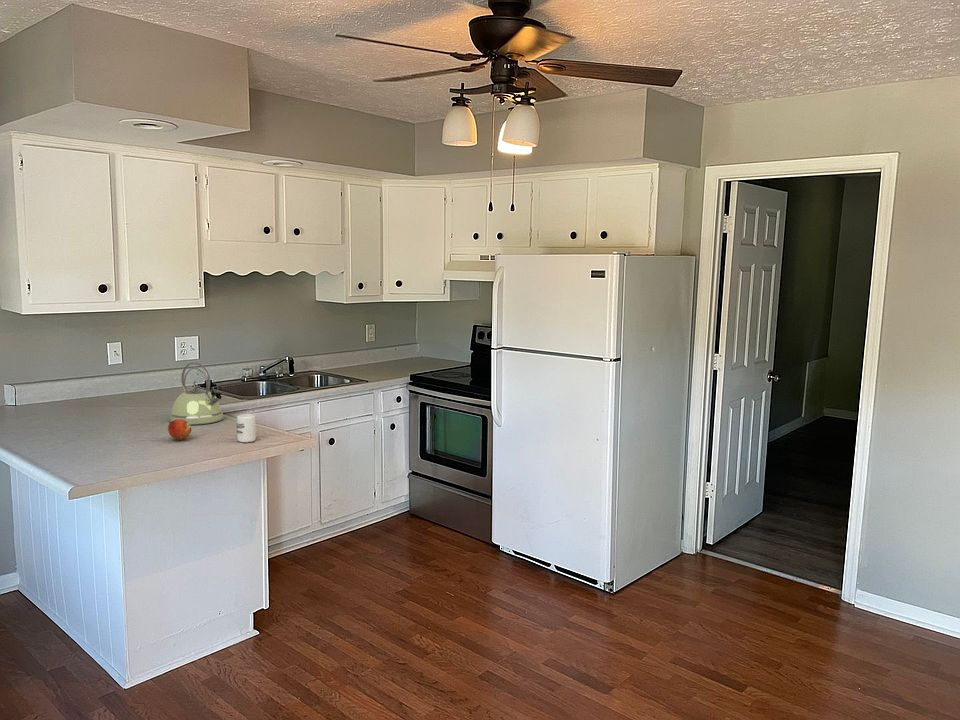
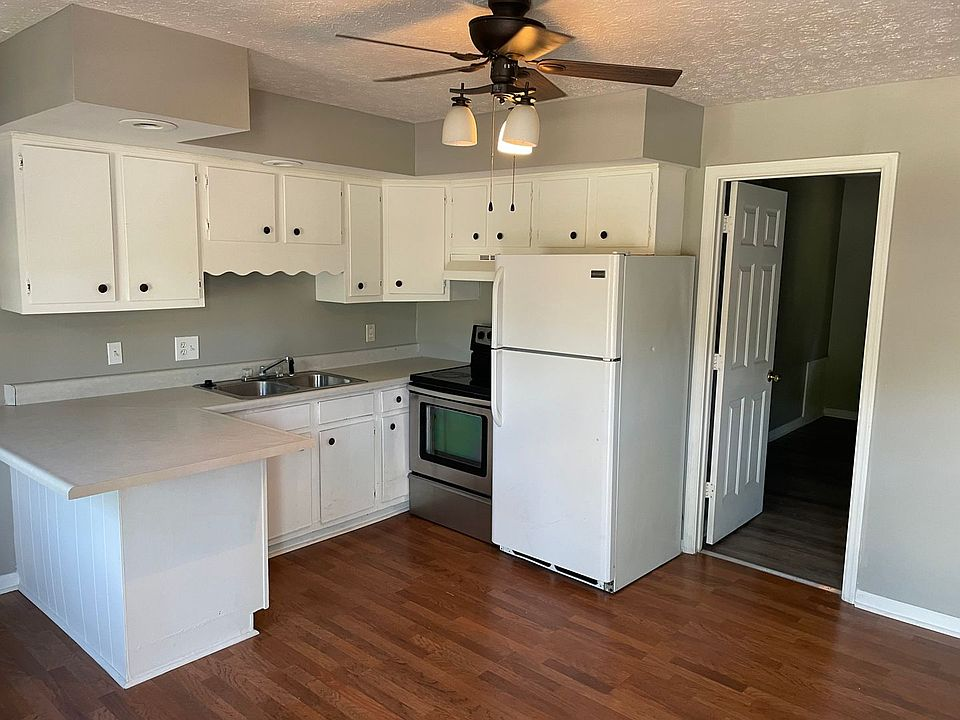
- cup (246, 428)
- fruit (180, 429)
- kettle (198, 391)
